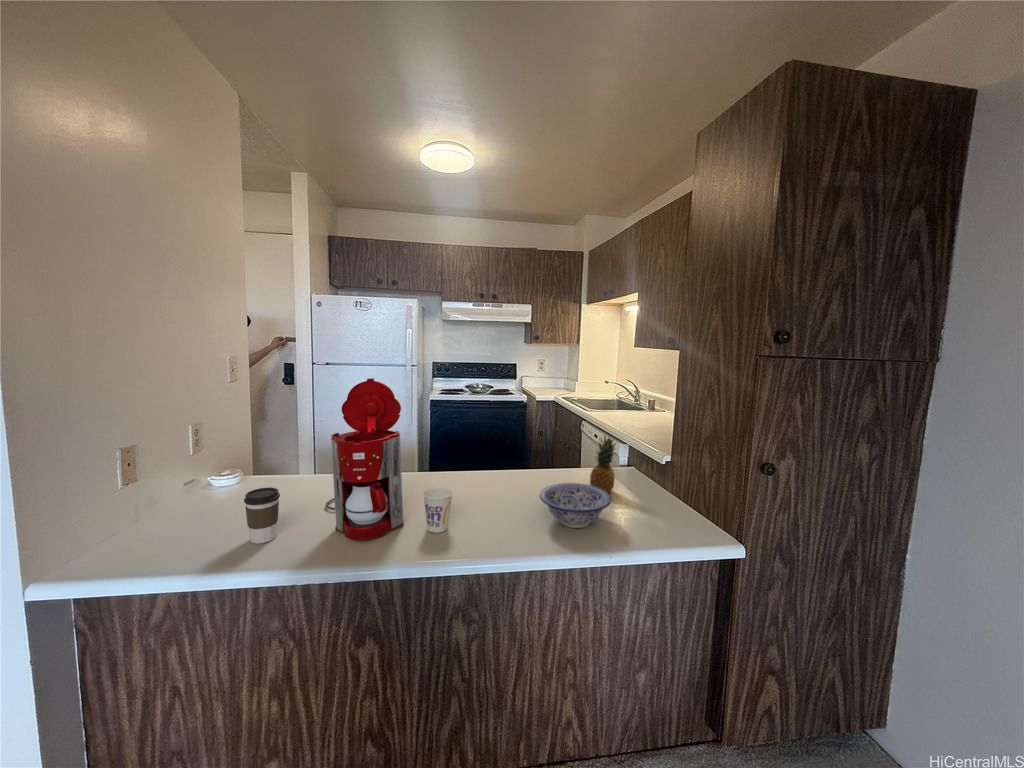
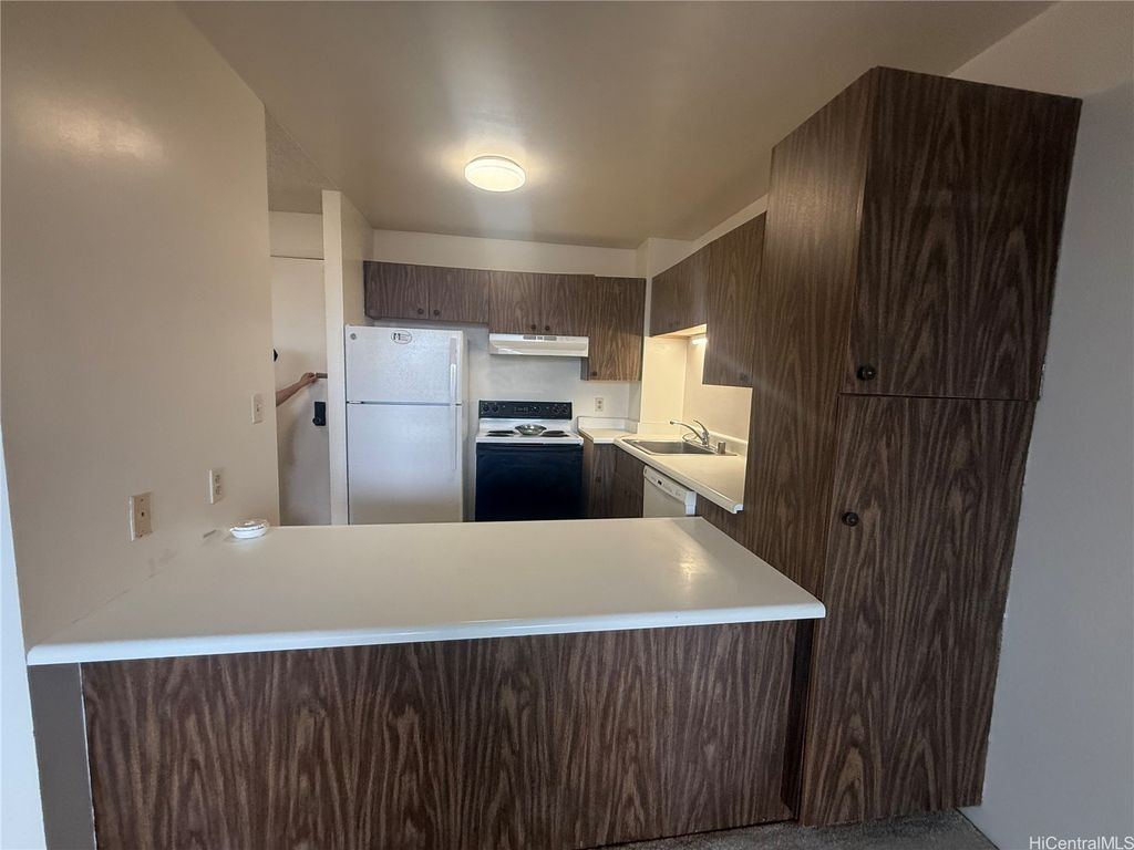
- bowl (574, 508)
- cup (437, 510)
- fruit (603, 463)
- coffee cup (262, 515)
- coffee maker (364, 445)
